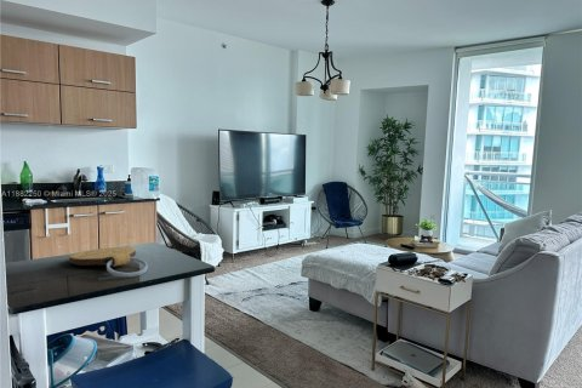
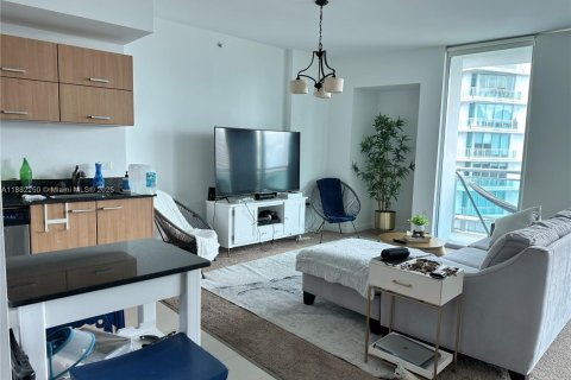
- key chain (113, 258)
